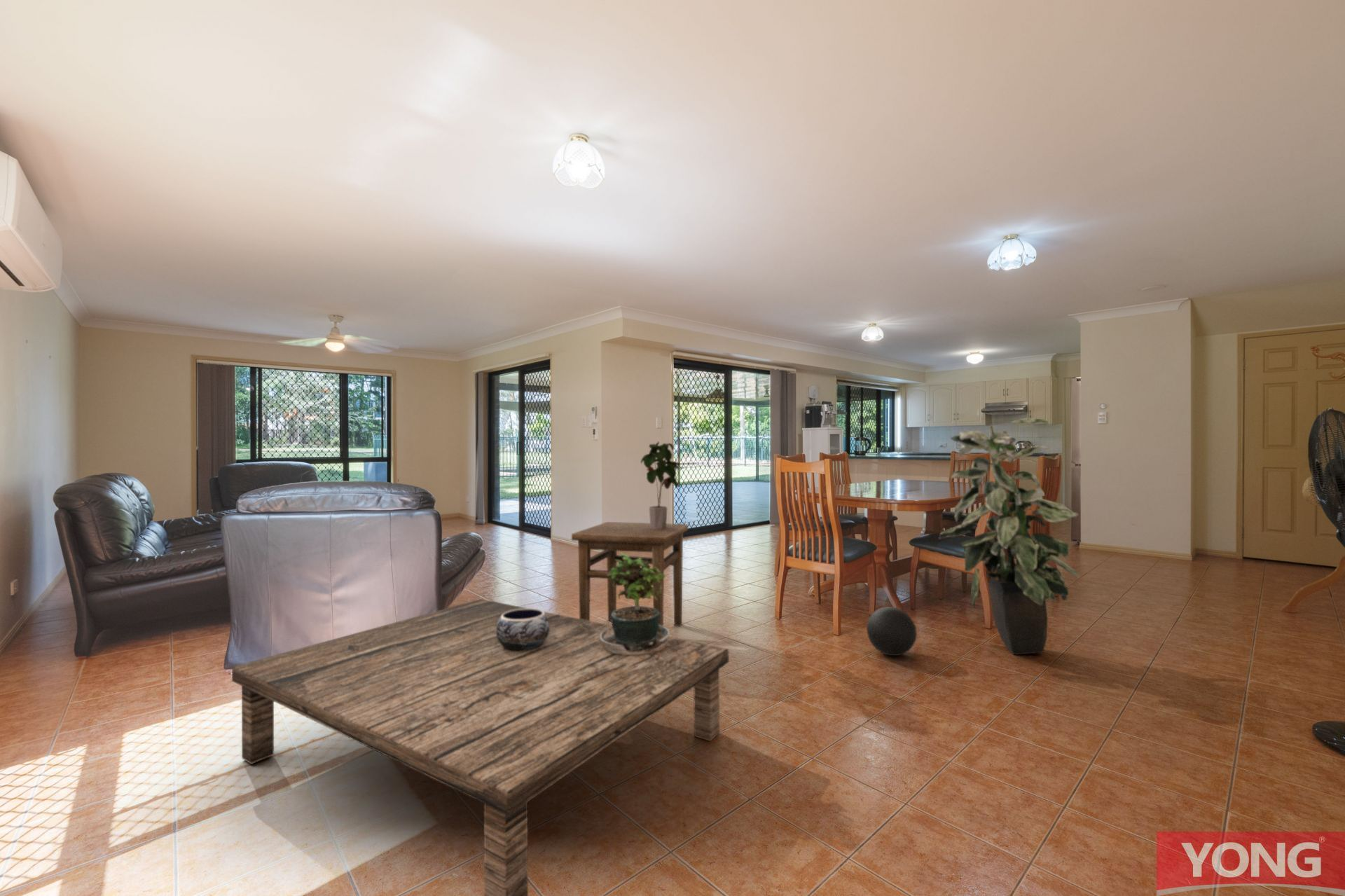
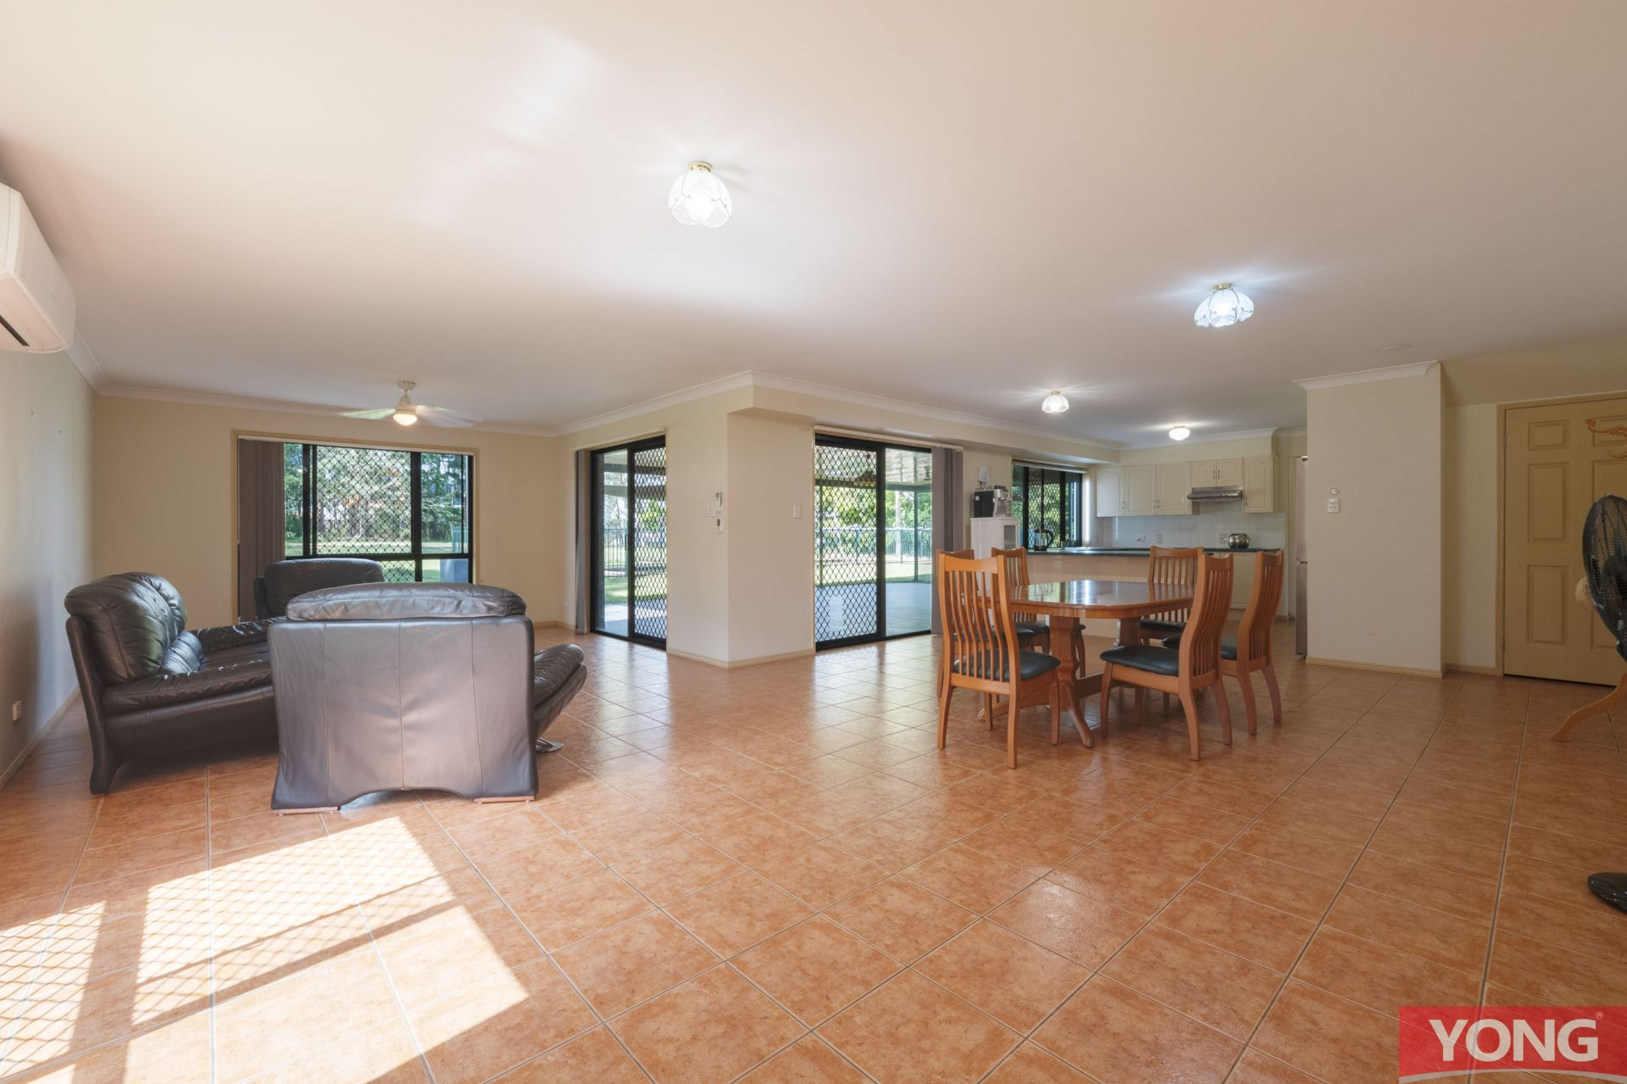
- side table (616, 584)
- ball (891, 630)
- coffee table (490, 701)
- decorative bowl (523, 628)
- indoor plant (1013, 536)
- potted plant (660, 484)
- potted plant (637, 597)
